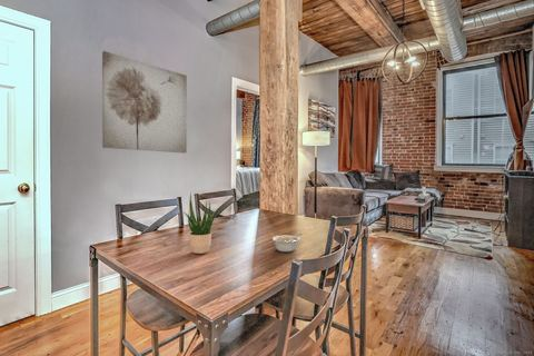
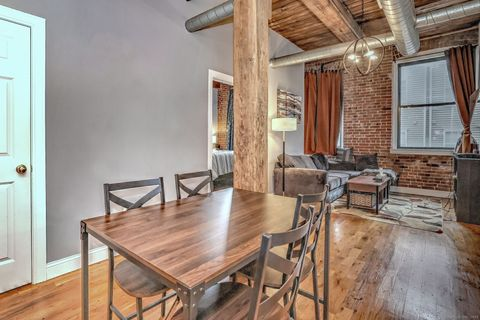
- wall art (148, 107)
- legume (286, 241)
- potted plant (201, 222)
